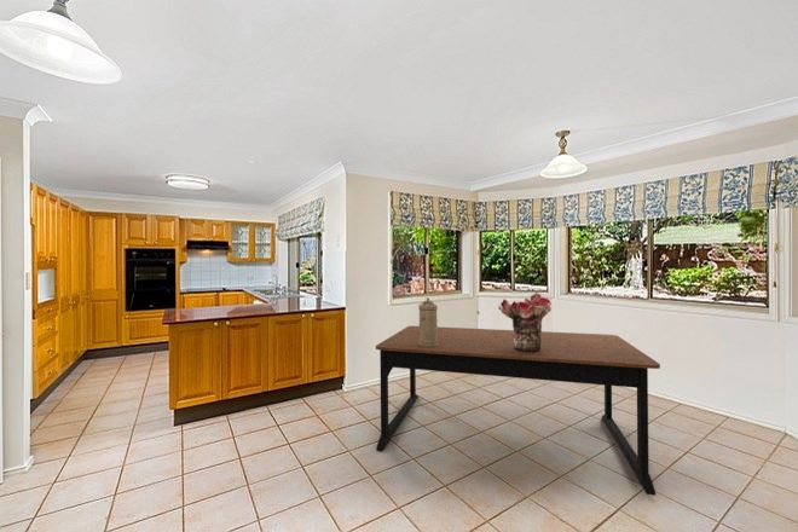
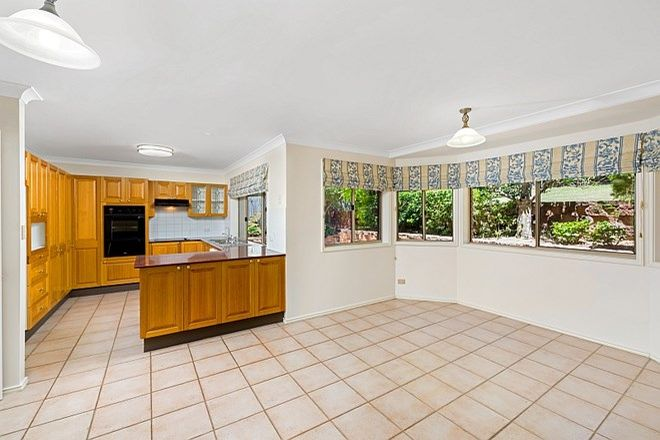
- water filter (427, 320)
- bouquet (525, 320)
- dining table (503, 376)
